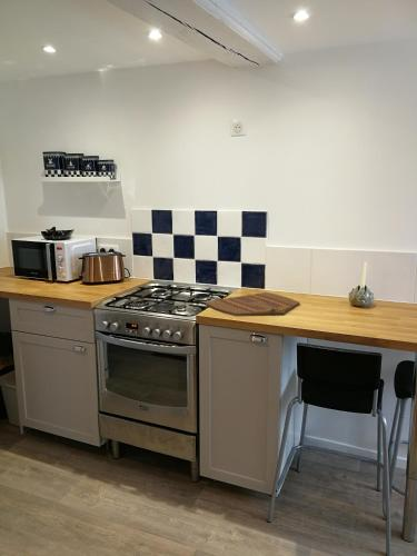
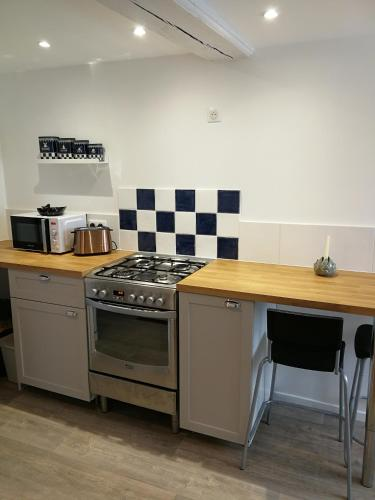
- cutting board (258, 304)
